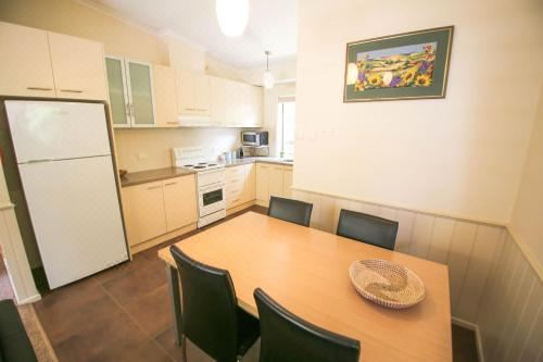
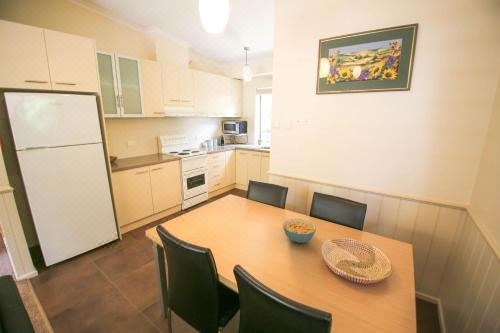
+ cereal bowl (298, 233)
